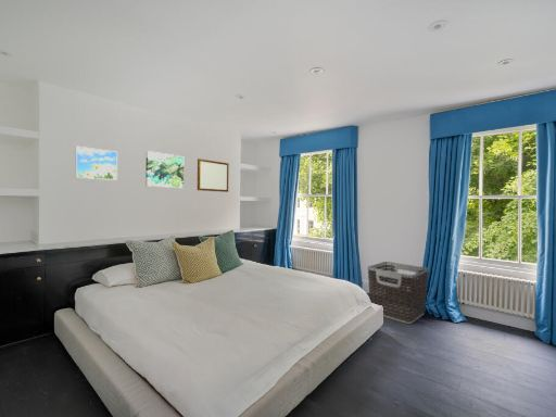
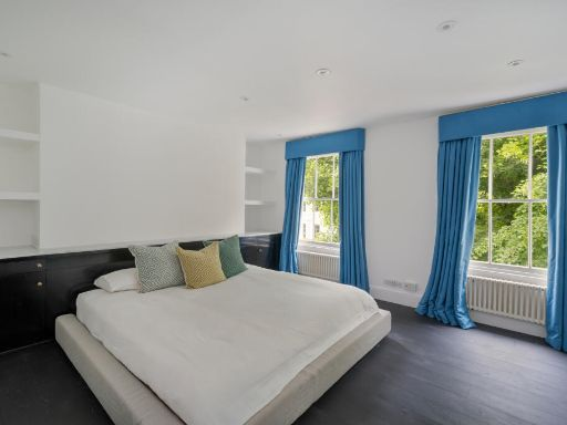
- writing board (213, 176)
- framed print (97, 164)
- clothes hamper (397, 290)
- wall art (165, 170)
